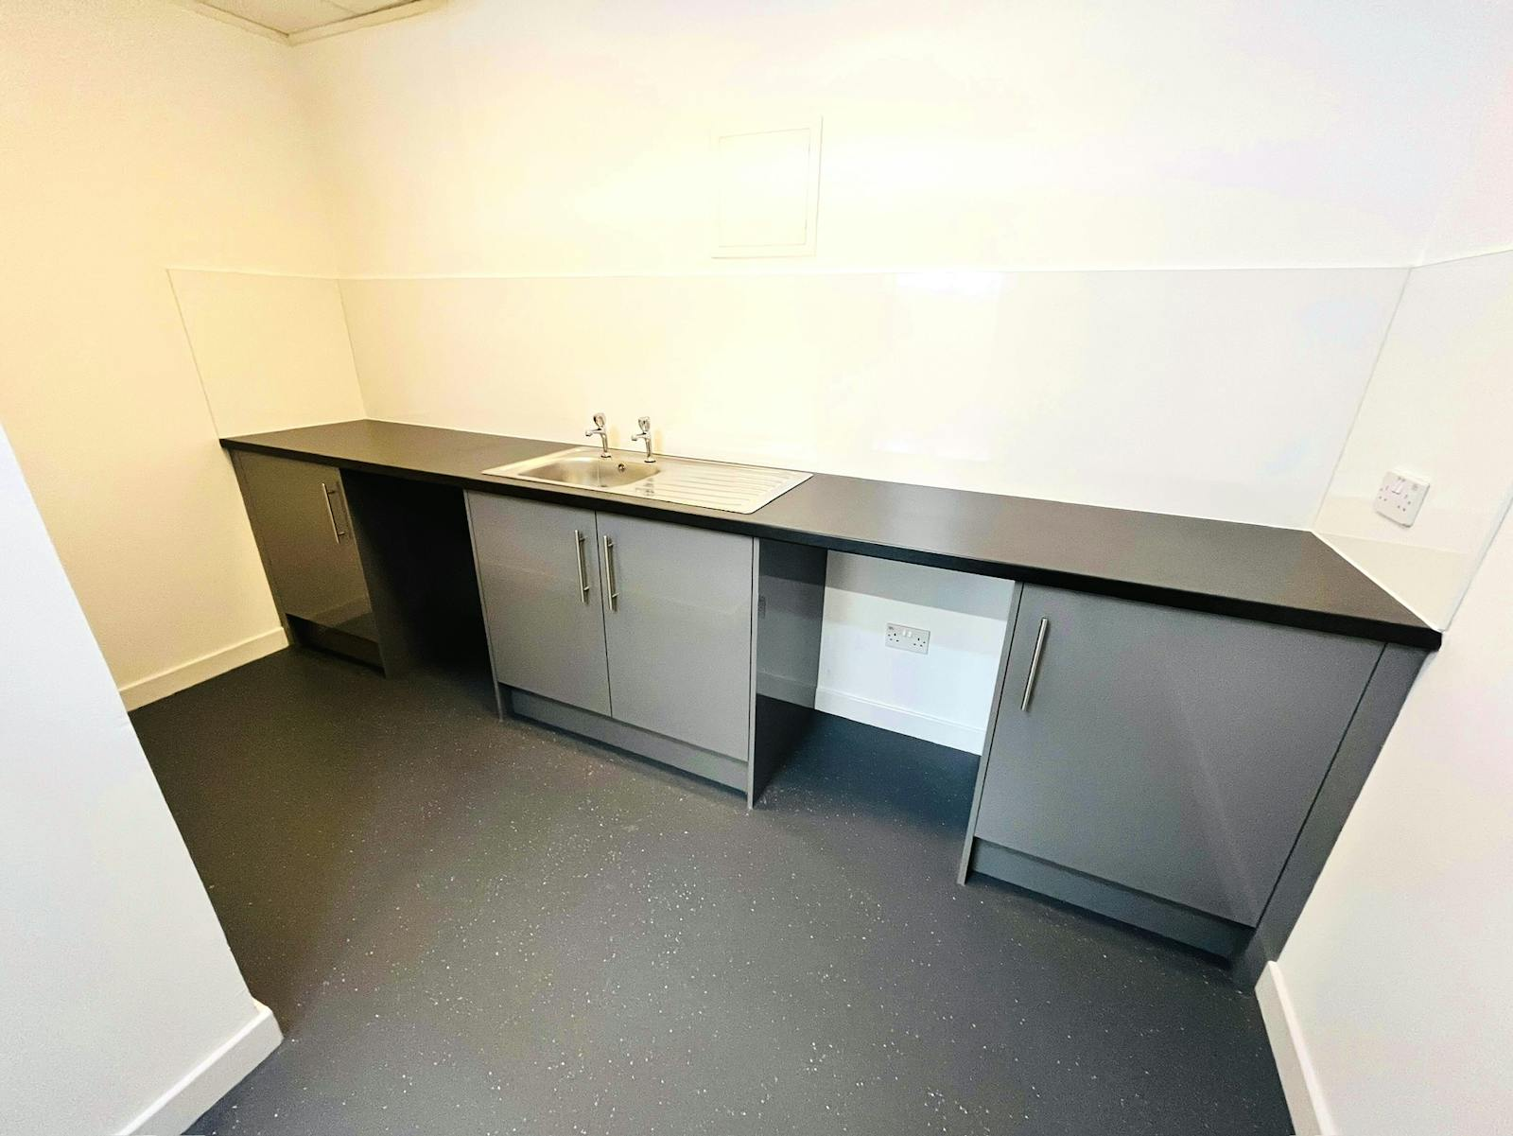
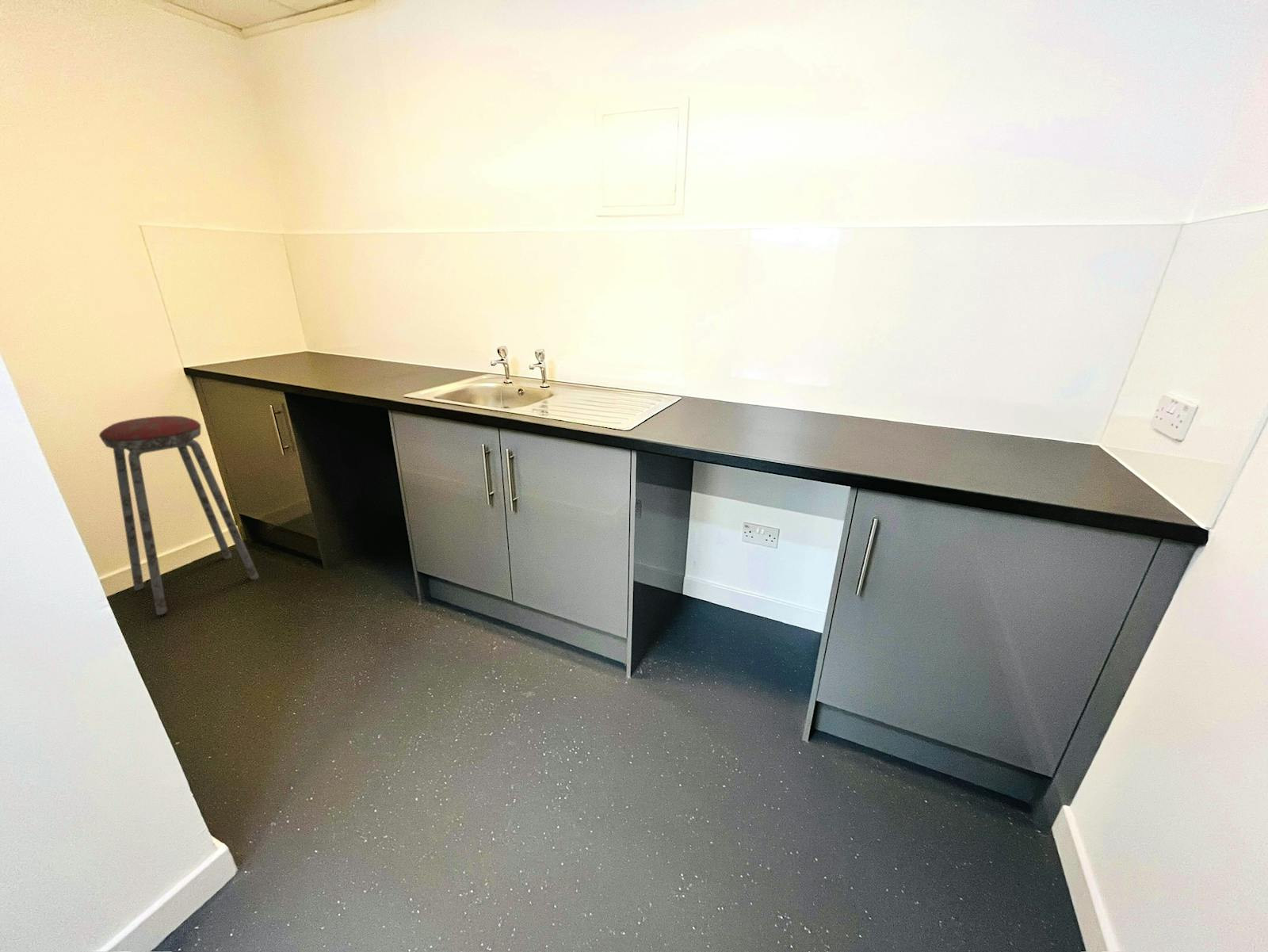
+ music stool (197, 495)
